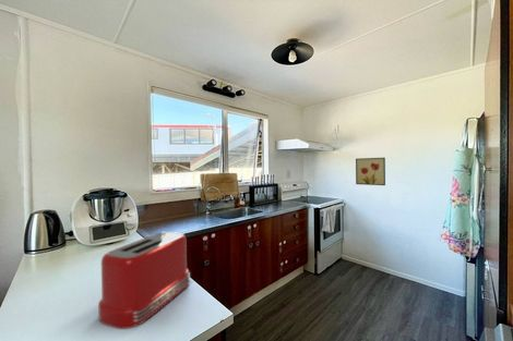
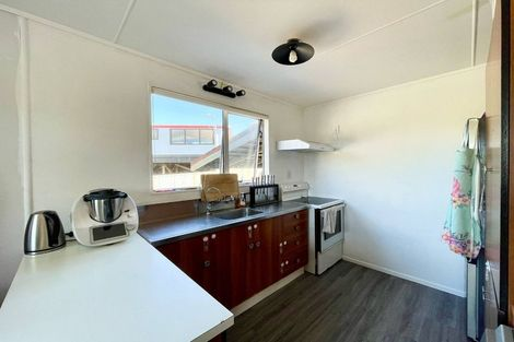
- wall art (370, 171)
- toaster (148, 270)
